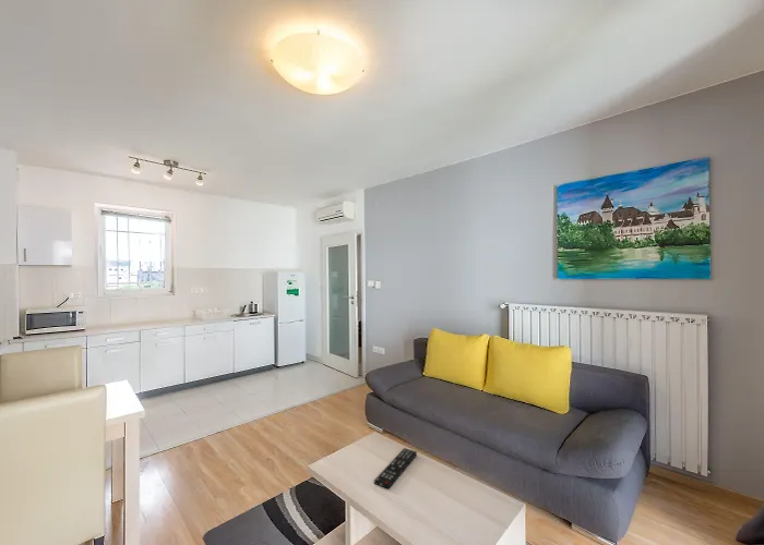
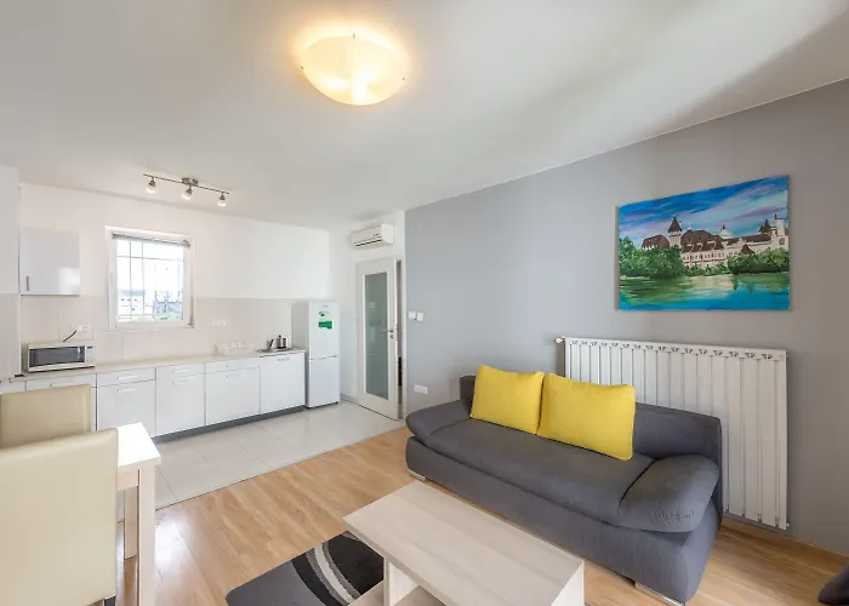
- remote control (396, 465)
